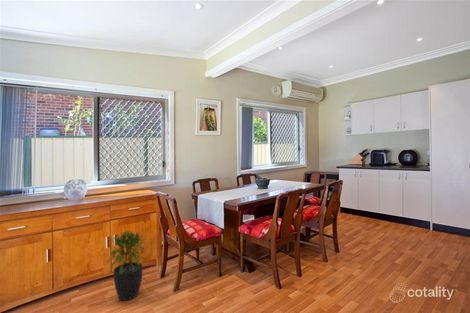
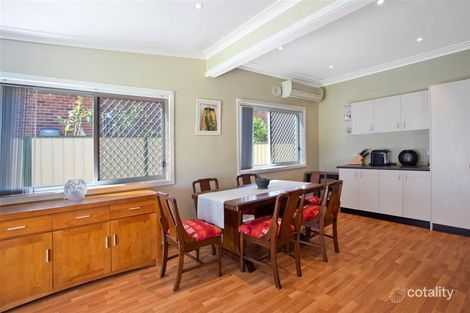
- potted plant (126, 261)
